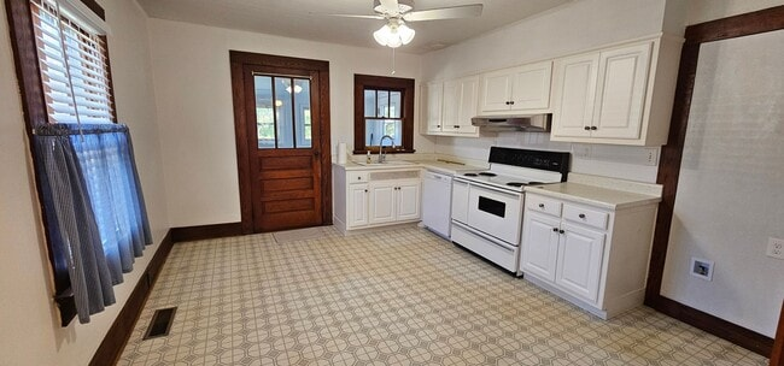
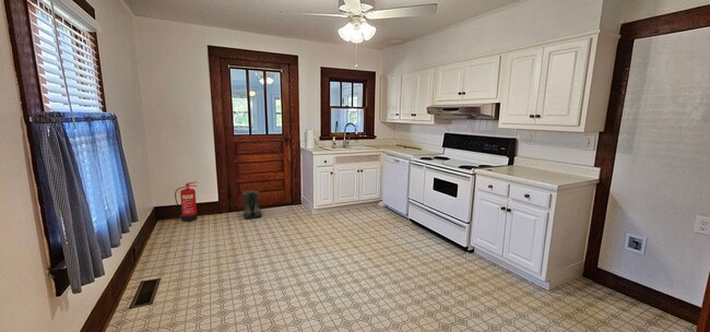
+ boots (251, 203)
+ fire extinguisher (187, 201)
